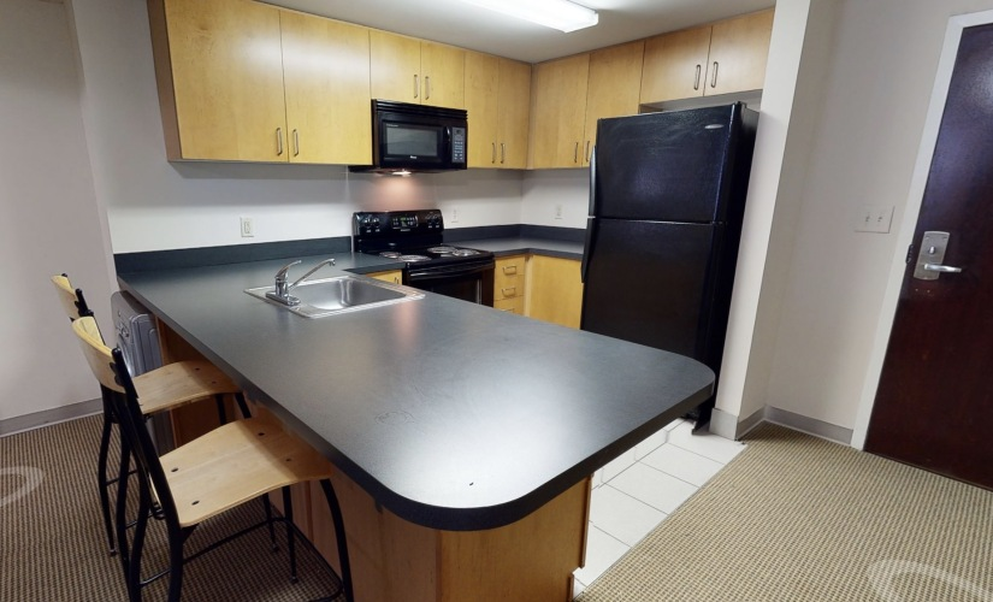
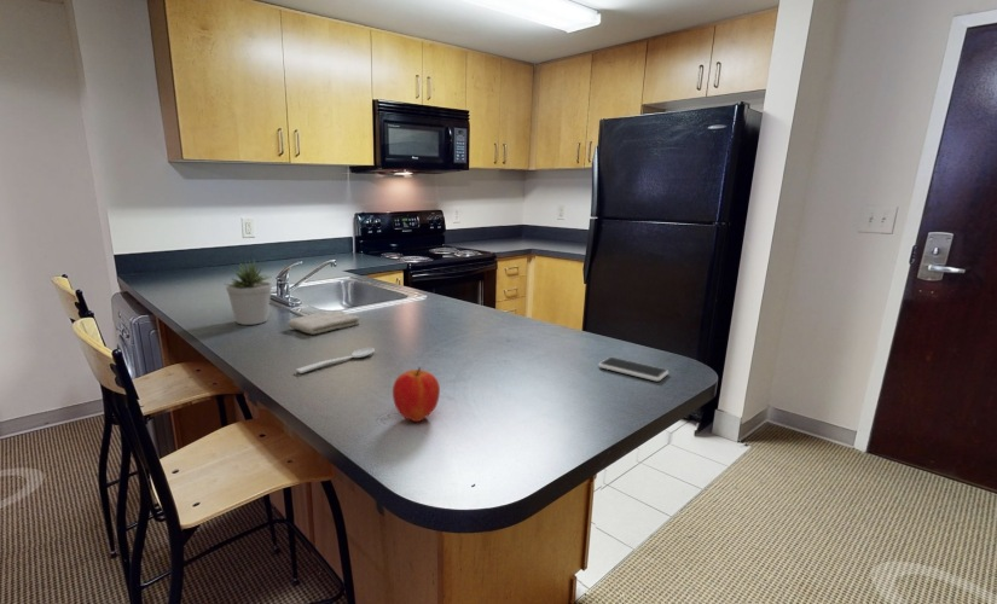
+ spoon (338, 359)
+ washcloth (325, 321)
+ apple (416, 391)
+ smartphone (632, 368)
+ potted plant (248, 290)
